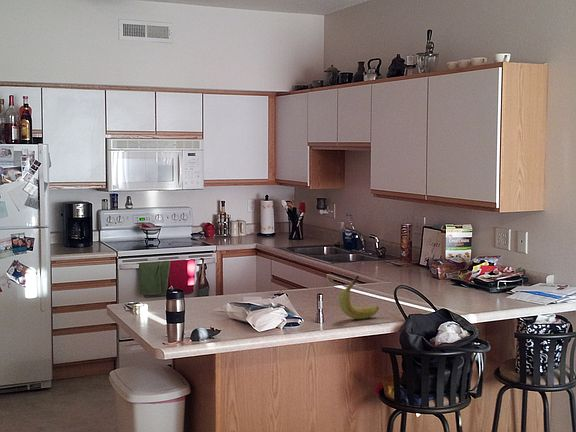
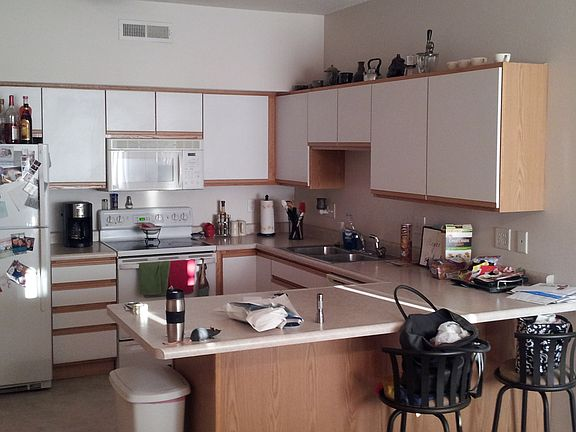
- banana (358, 307)
